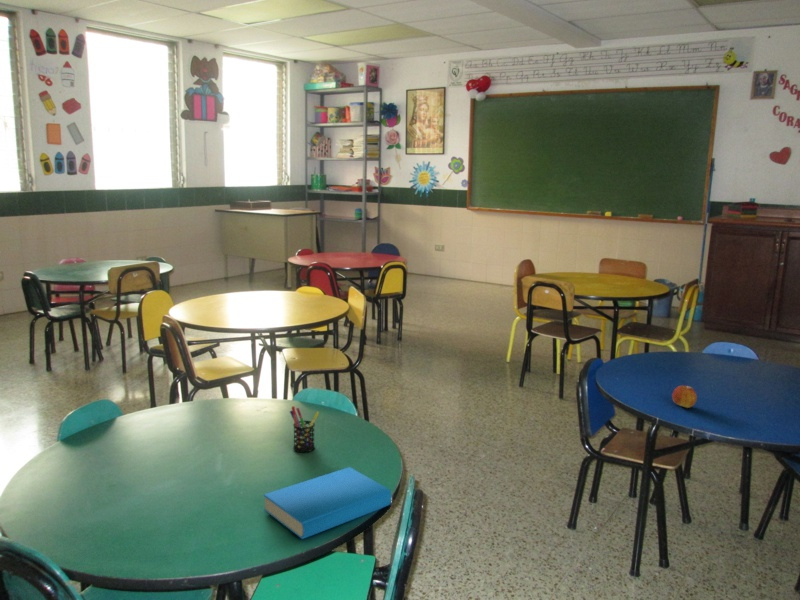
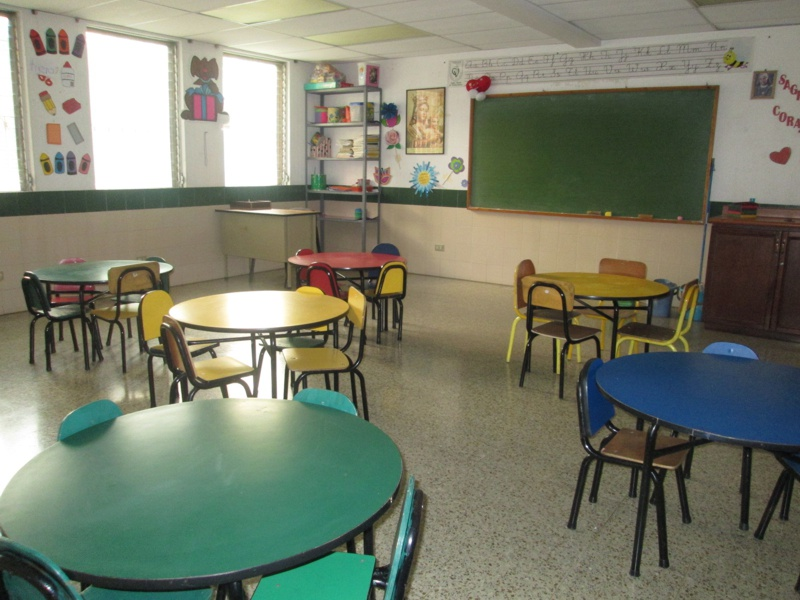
- pen holder (302, 428)
- apple (684, 396)
- book (328, 500)
